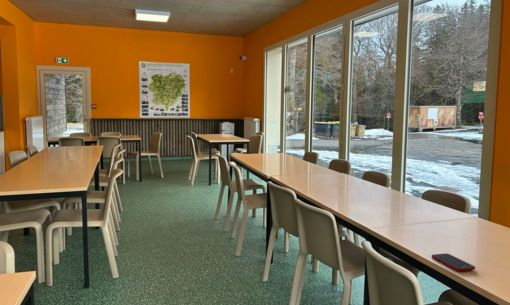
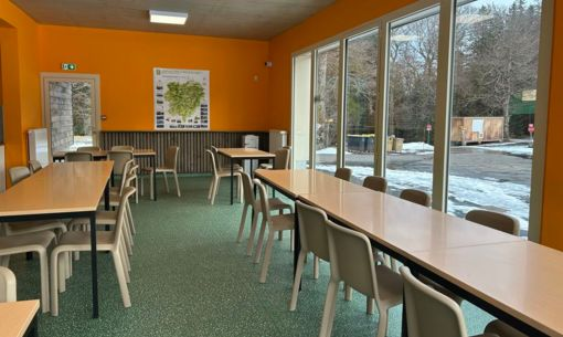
- cell phone (452, 261)
